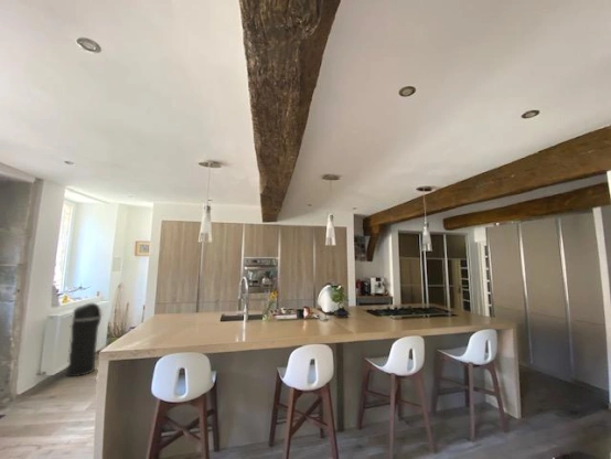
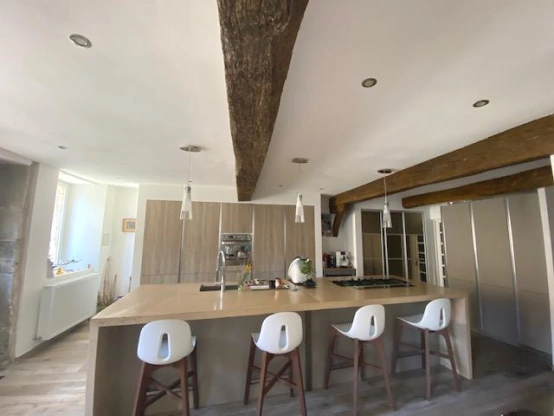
- trash can (85, 337)
